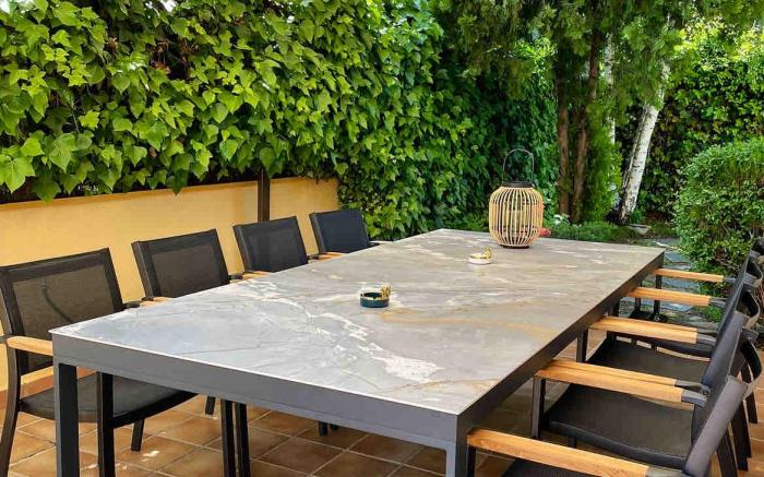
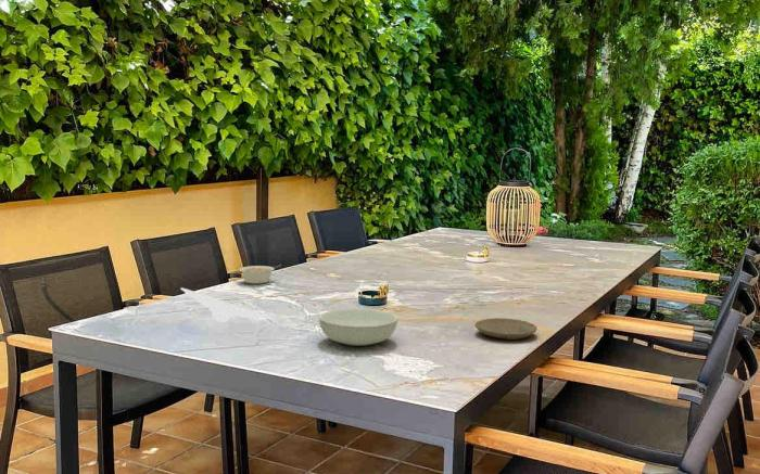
+ plate (225, 303)
+ legume (257, 273)
+ serving bowl (357, 329)
+ plate (505, 330)
